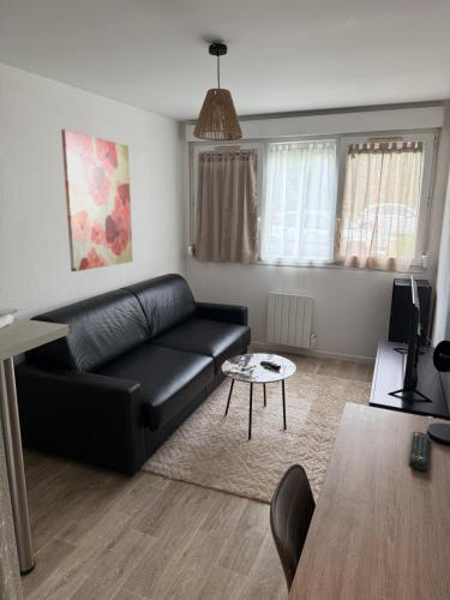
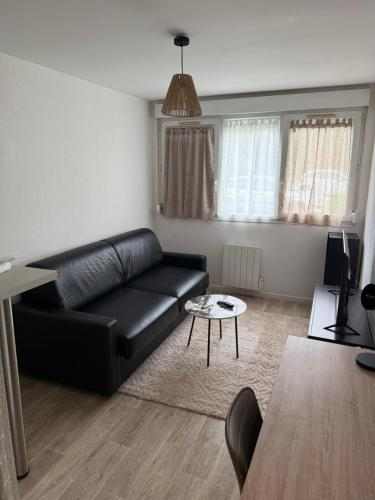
- remote control (419, 450)
- wall art (101, 204)
